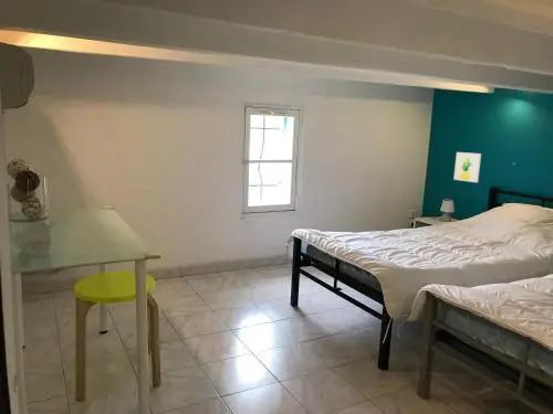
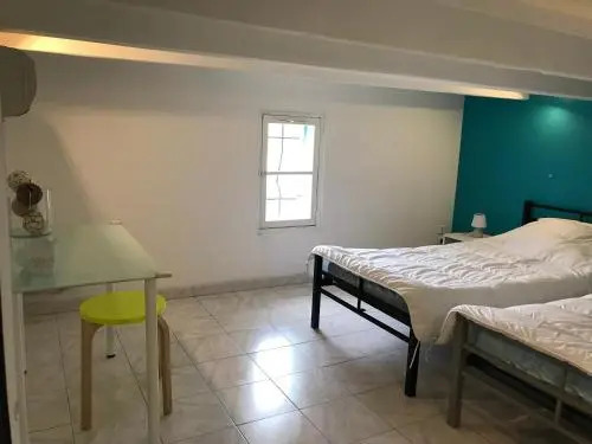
- wall art (467, 167)
